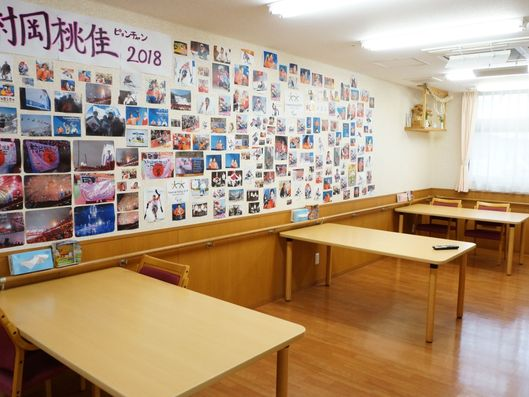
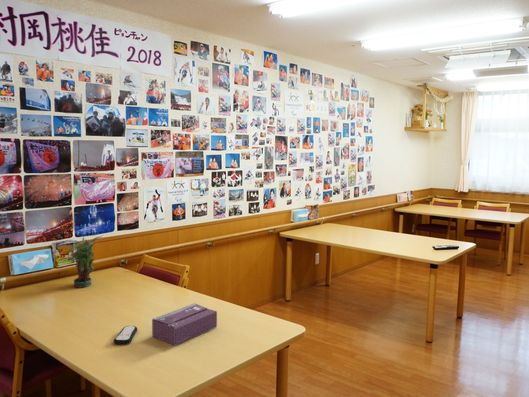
+ tissue box (185, 323)
+ potted plant (86, 260)
+ remote control (126, 334)
